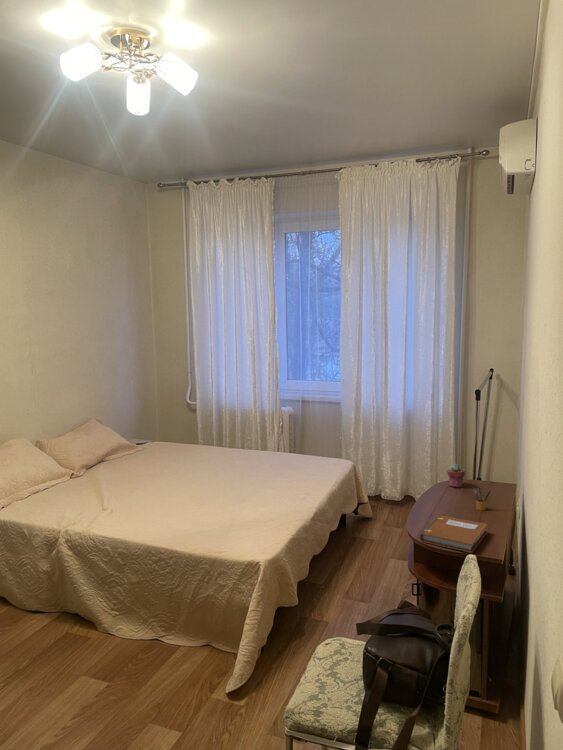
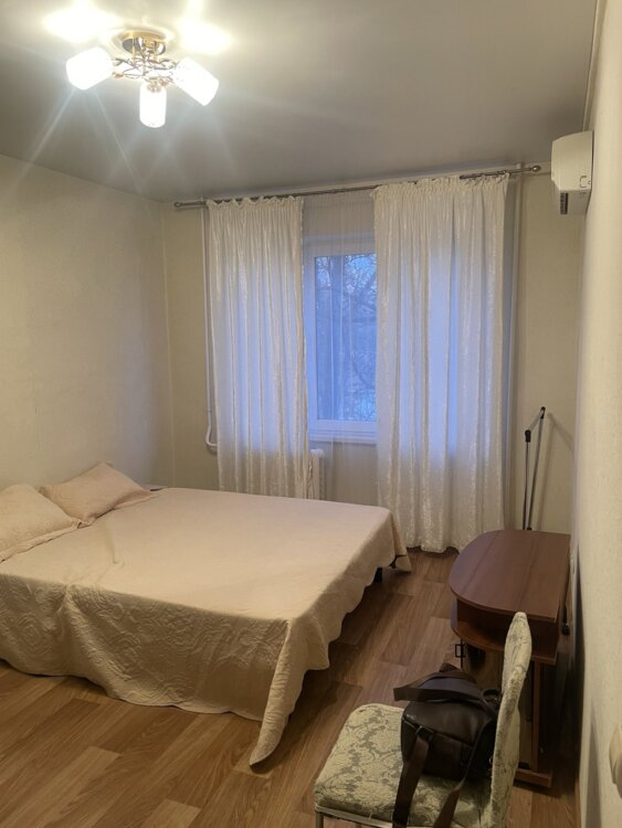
- potted succulent (455, 474)
- notebook (454, 532)
- pencil box (481, 498)
